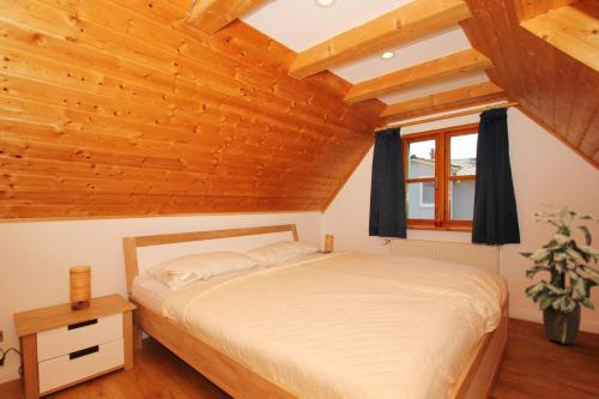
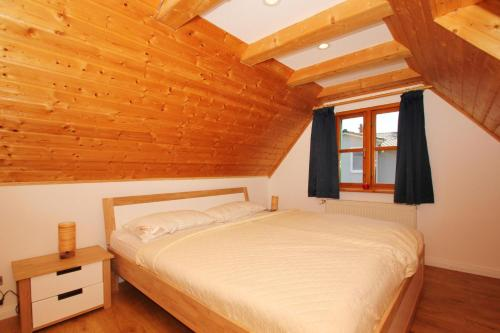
- indoor plant (558, 271)
